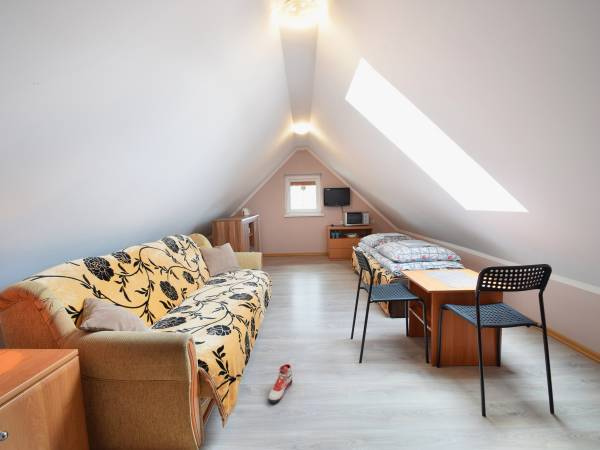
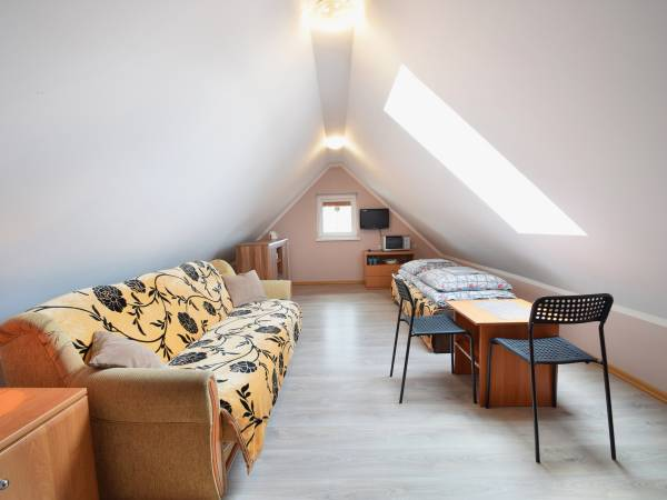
- sneaker (280, 381)
